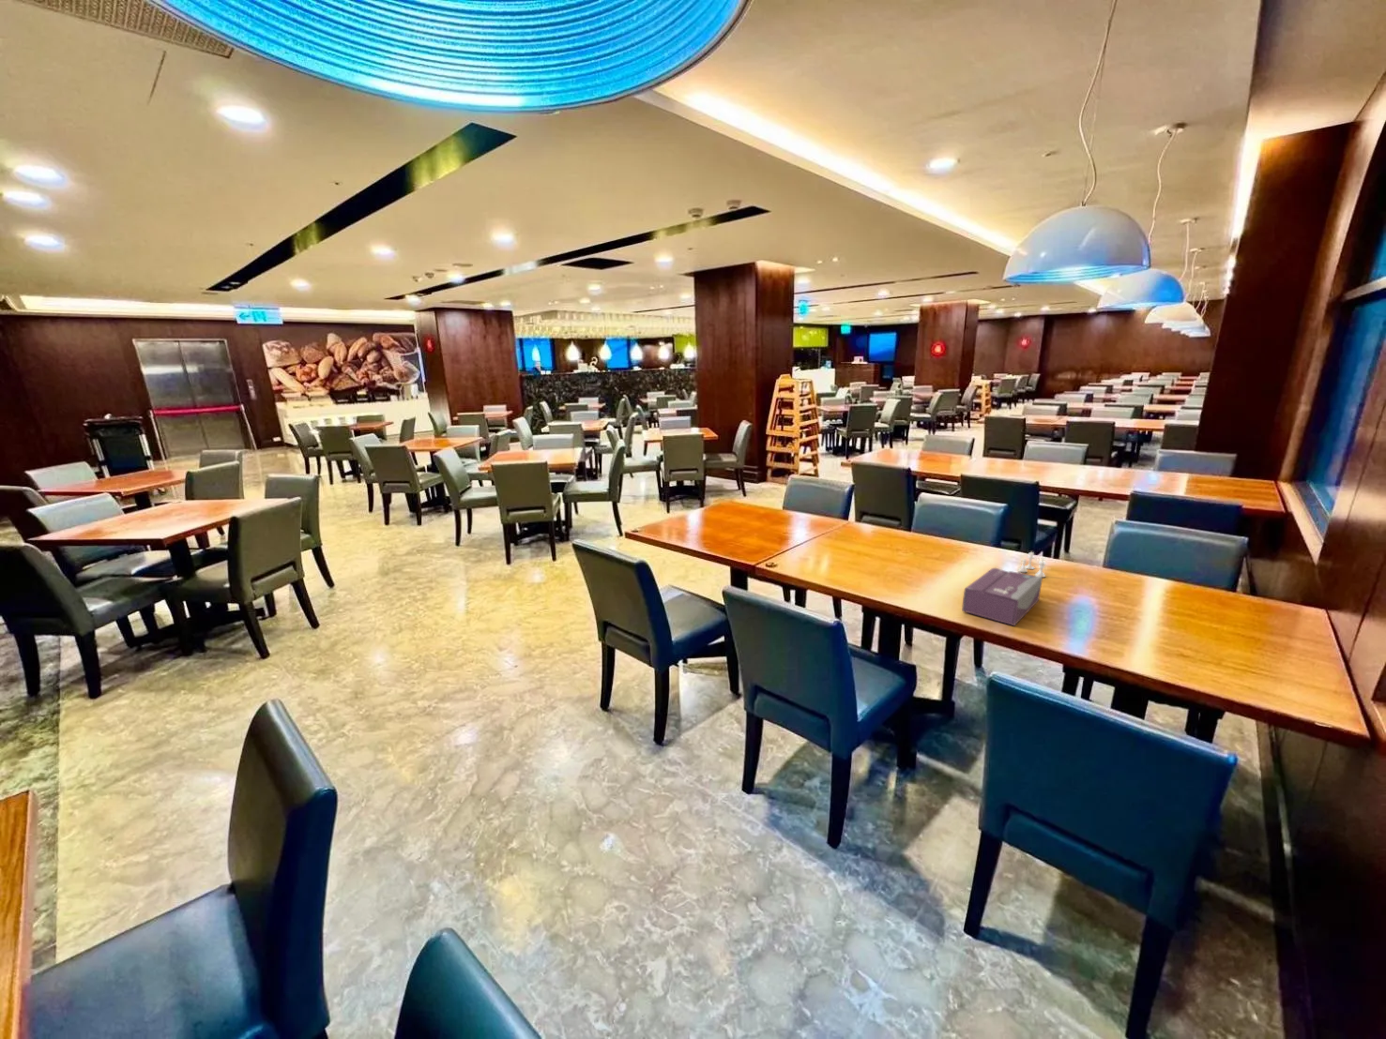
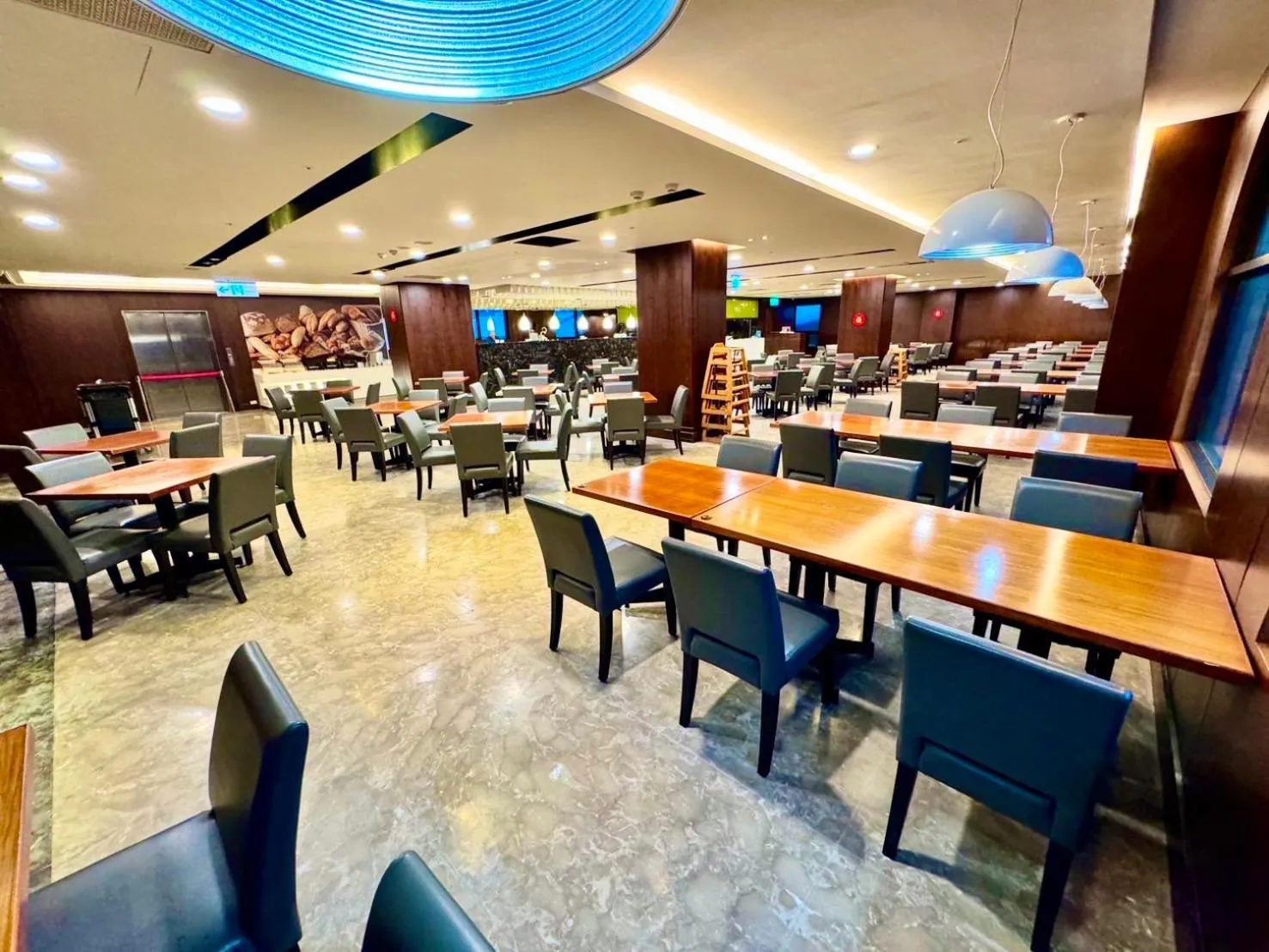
- salt and pepper shaker set (1030, 563)
- tissue box (1003, 594)
